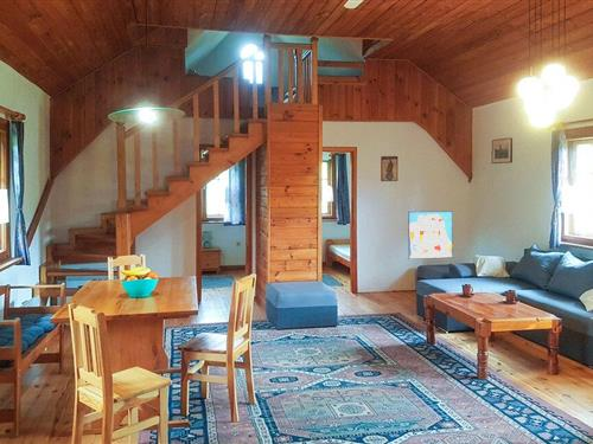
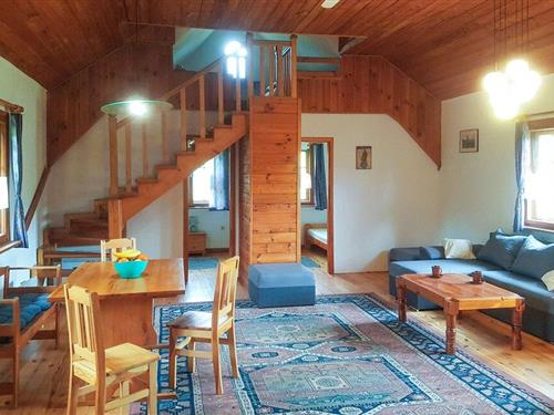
- wall art (431, 234)
